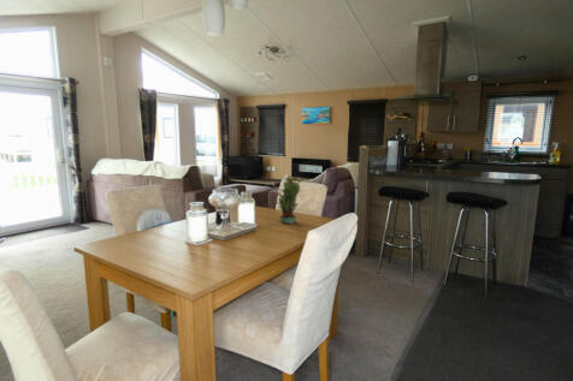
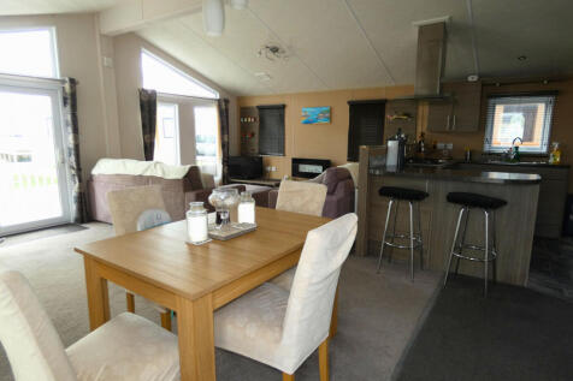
- potted plant (286, 198)
